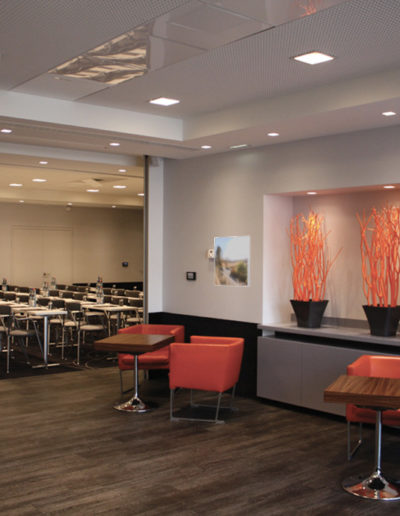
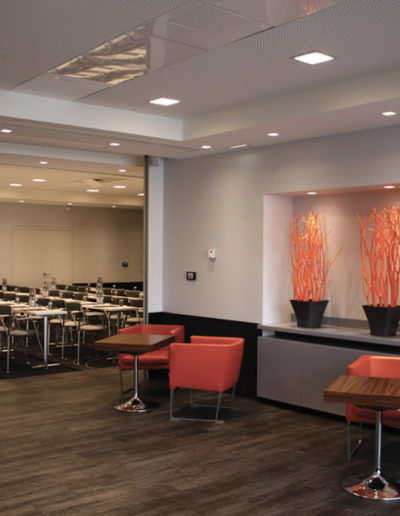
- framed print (231, 261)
